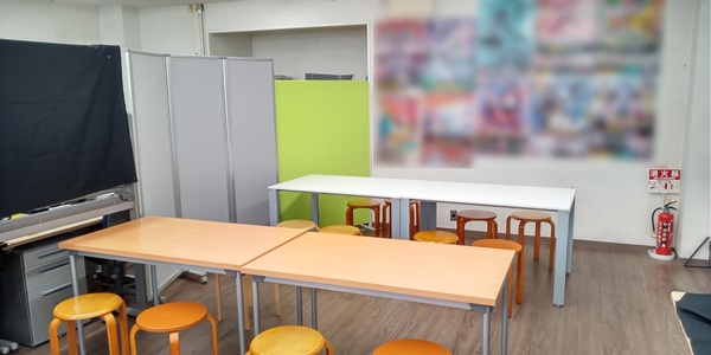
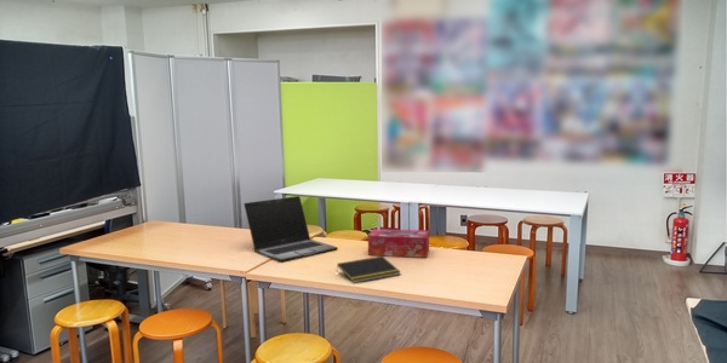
+ tissue box (399, 242)
+ laptop (290, 225)
+ notepad (368, 269)
